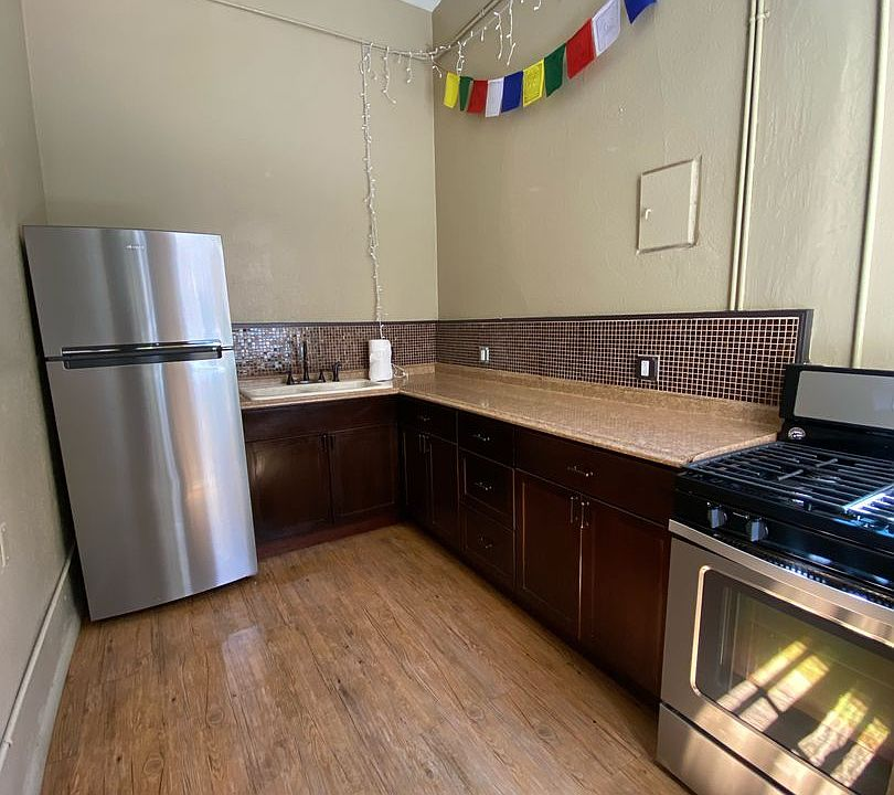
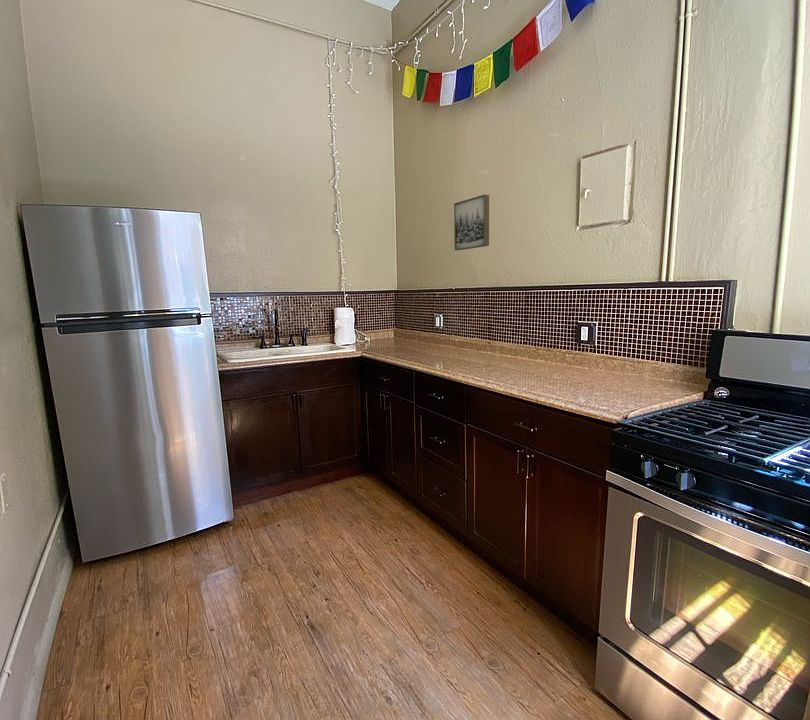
+ wall art (471, 224)
